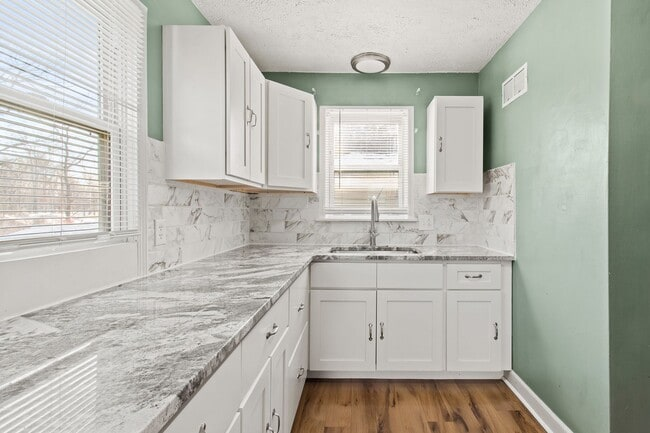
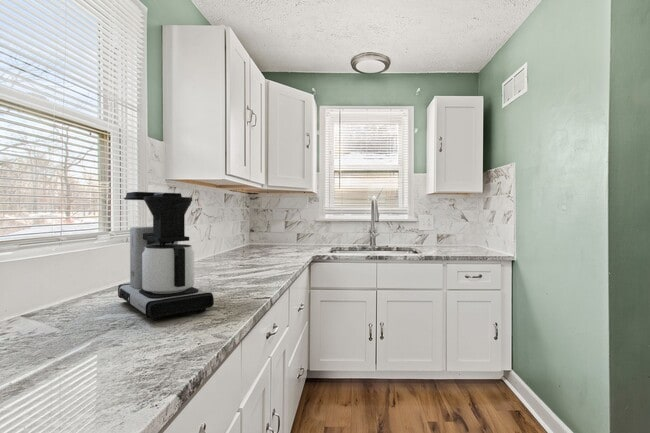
+ coffee maker (163, 249)
